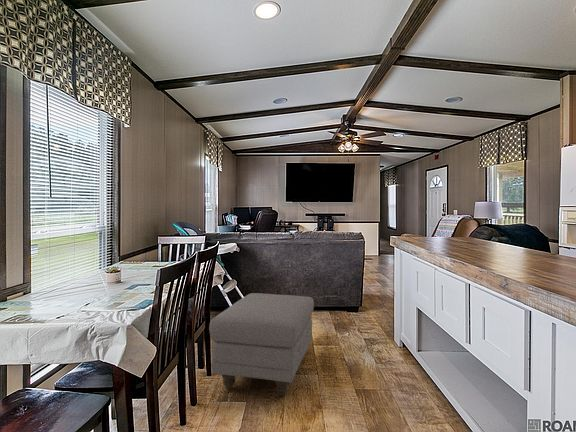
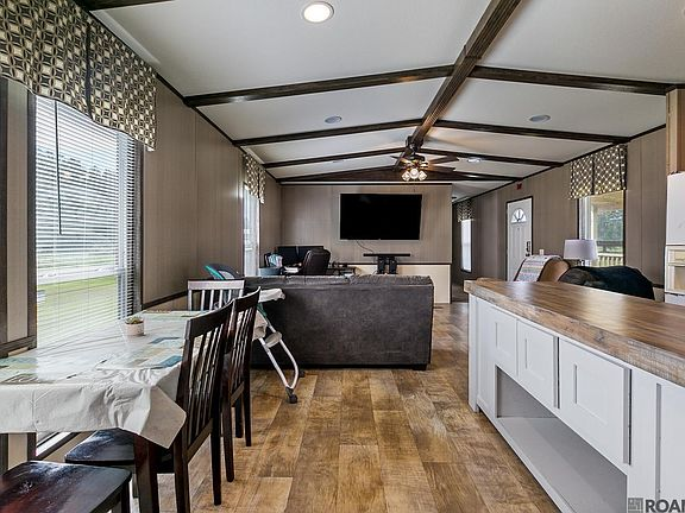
- ottoman (267, 337)
